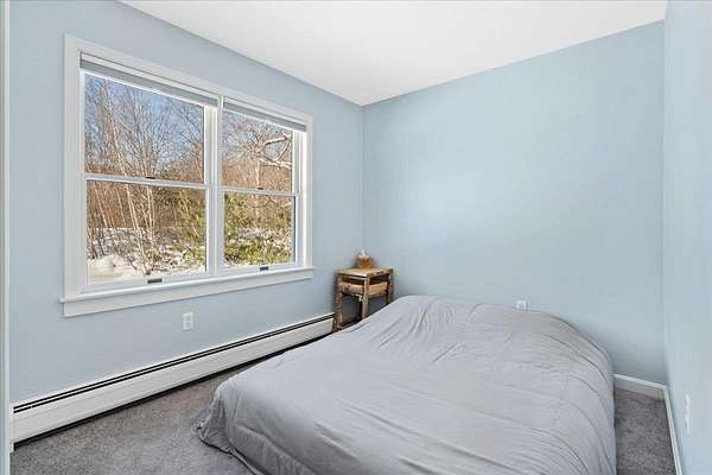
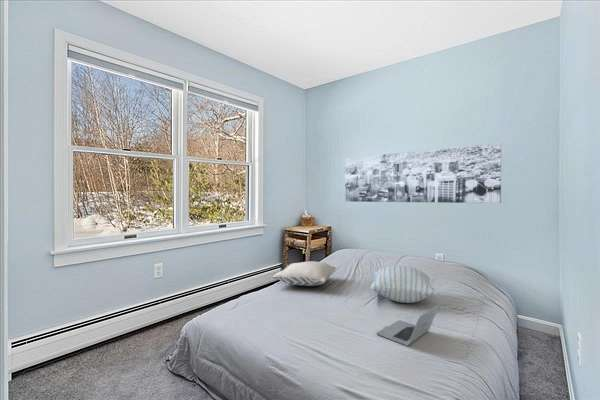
+ laptop (406, 322)
+ pillow (305, 272)
+ pillow (401, 282)
+ wall art (410, 177)
